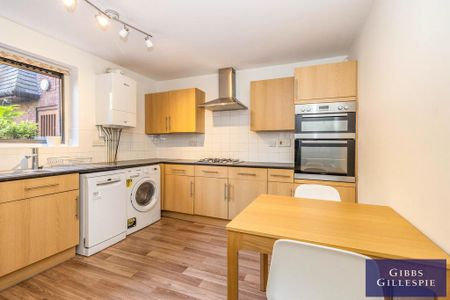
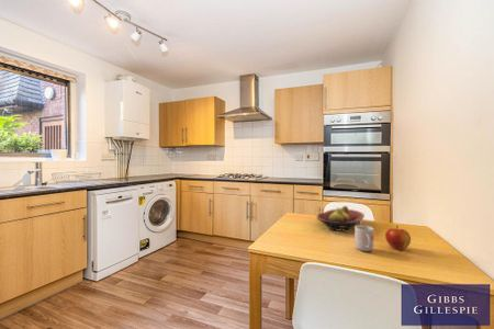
+ apple (397, 237)
+ mug (364, 236)
+ fruit bowl (340, 216)
